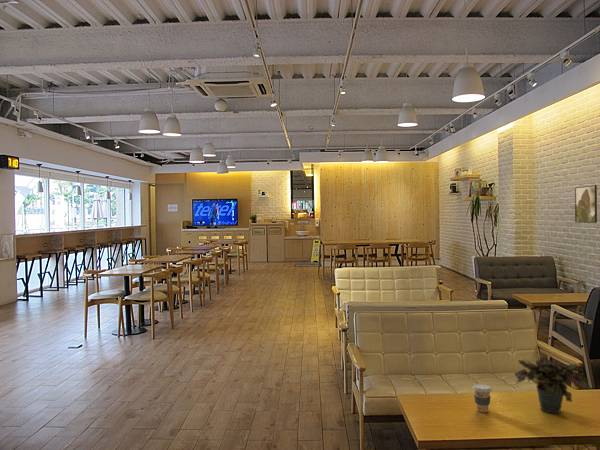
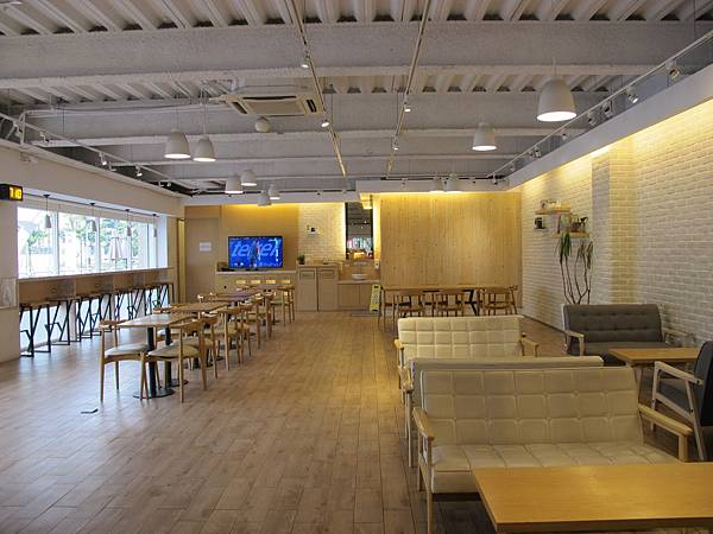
- potted plant (551, 385)
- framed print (585, 204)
- coffee cup (482, 398)
